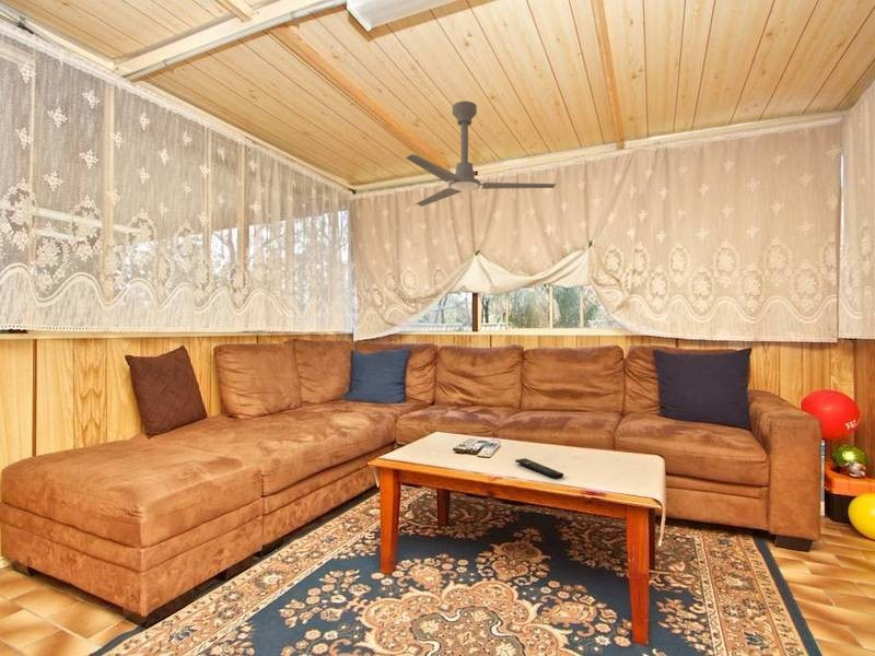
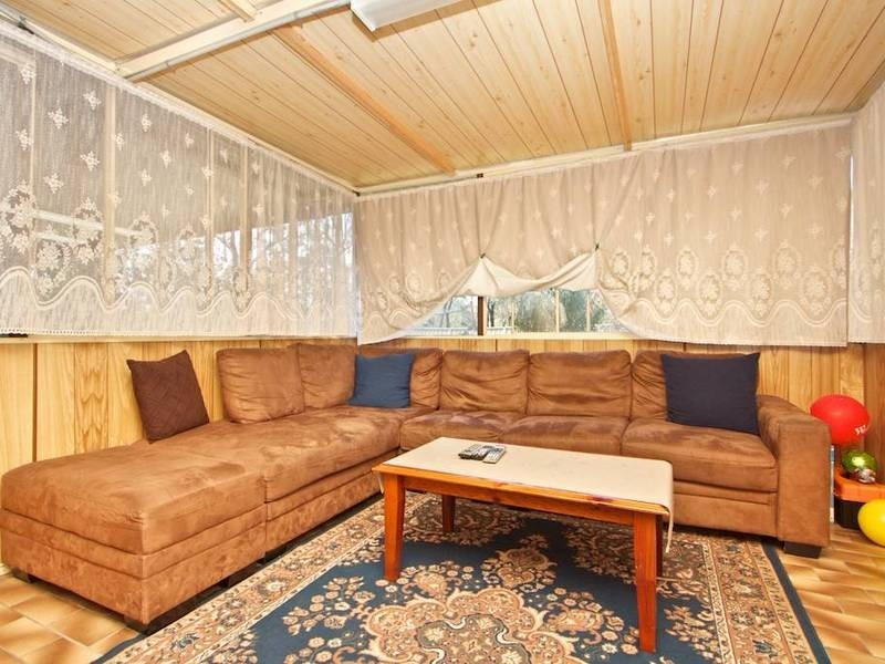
- ceiling fan (467, 145)
- remote control (538, 468)
